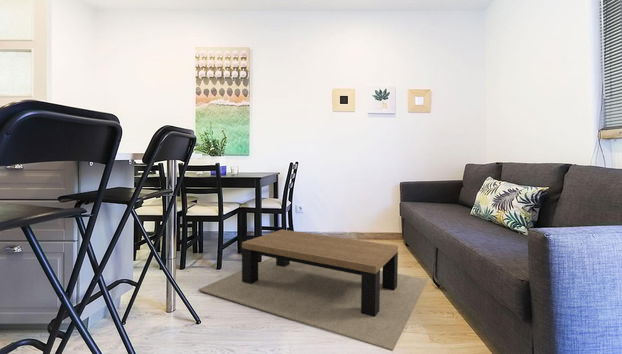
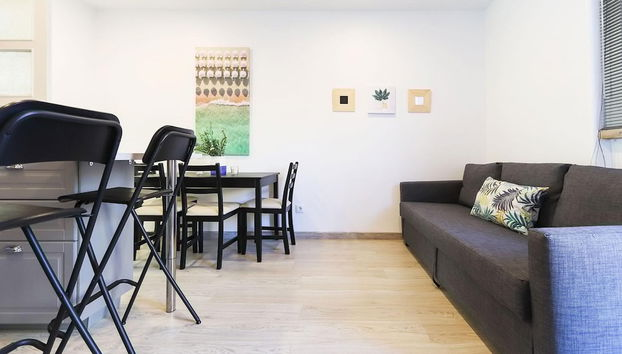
- coffee table (318, 264)
